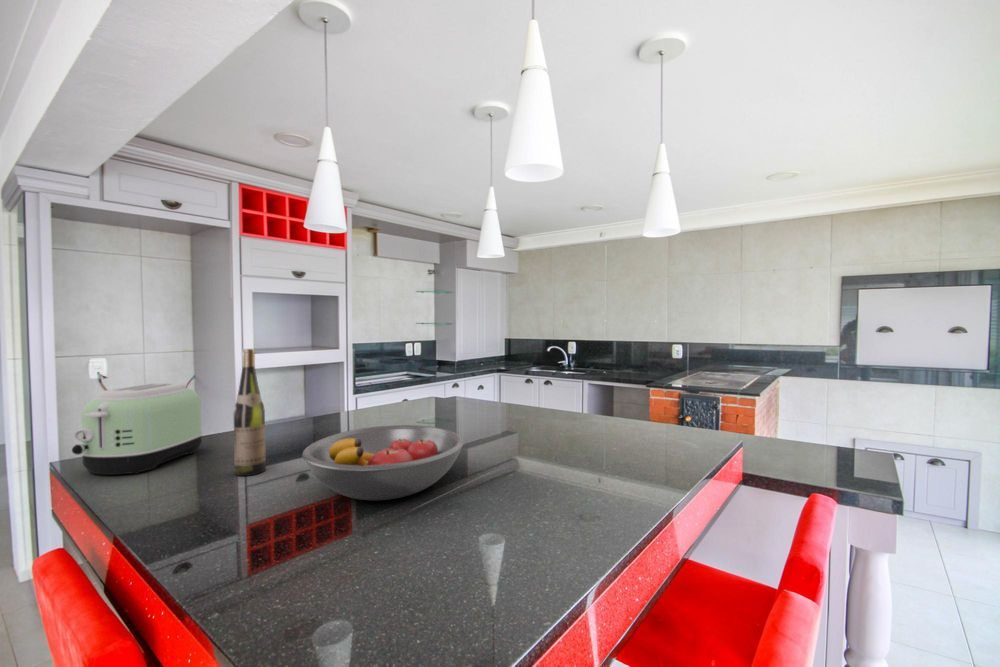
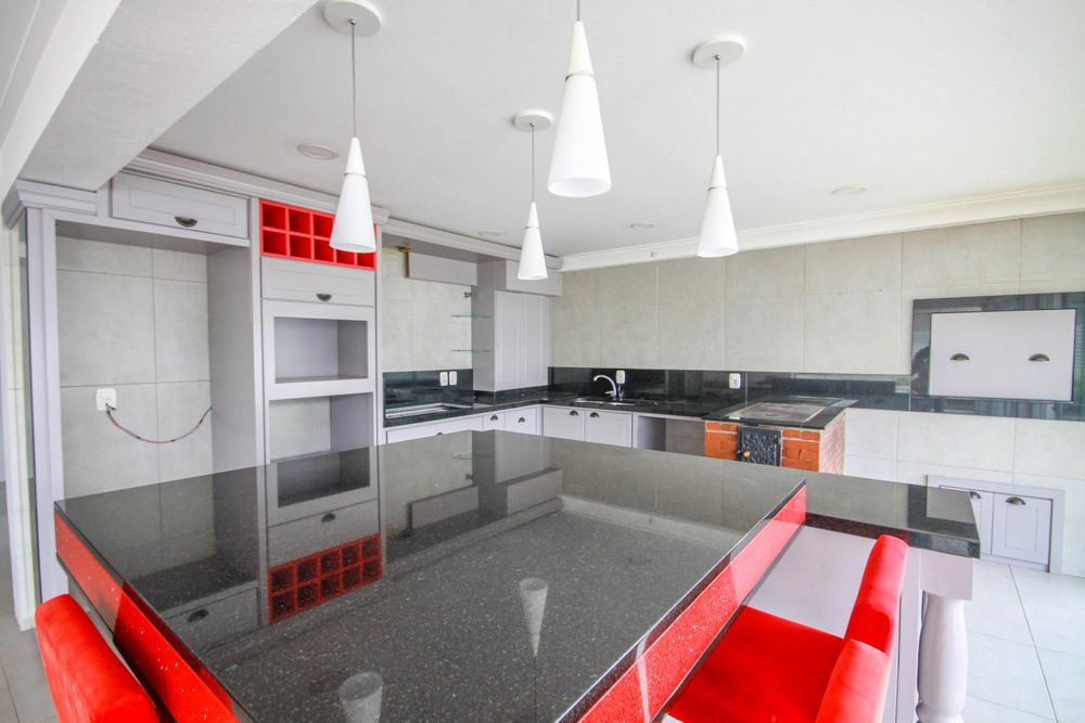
- wine bottle (249, 410)
- toaster (142, 425)
- fruit bowl (387, 459)
